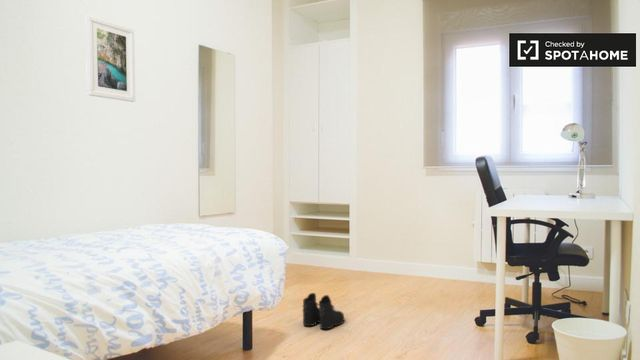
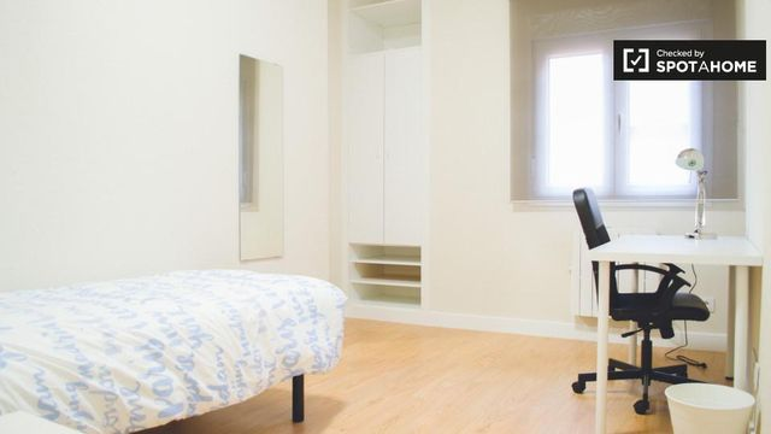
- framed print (111, 60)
- boots (323, 308)
